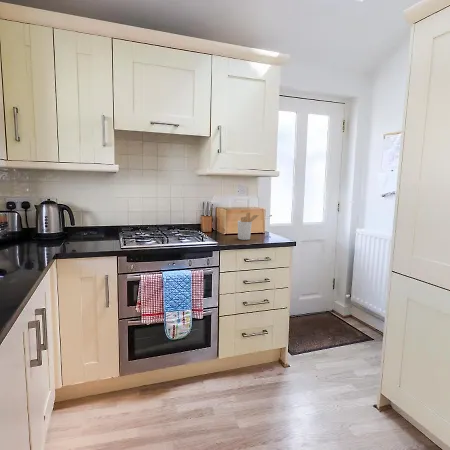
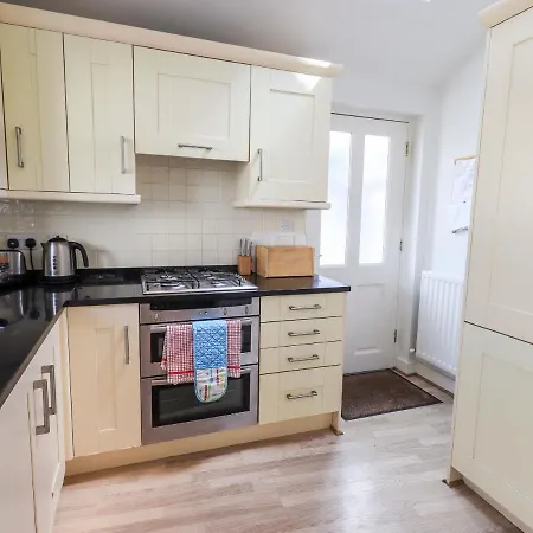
- utensil holder (248, 226)
